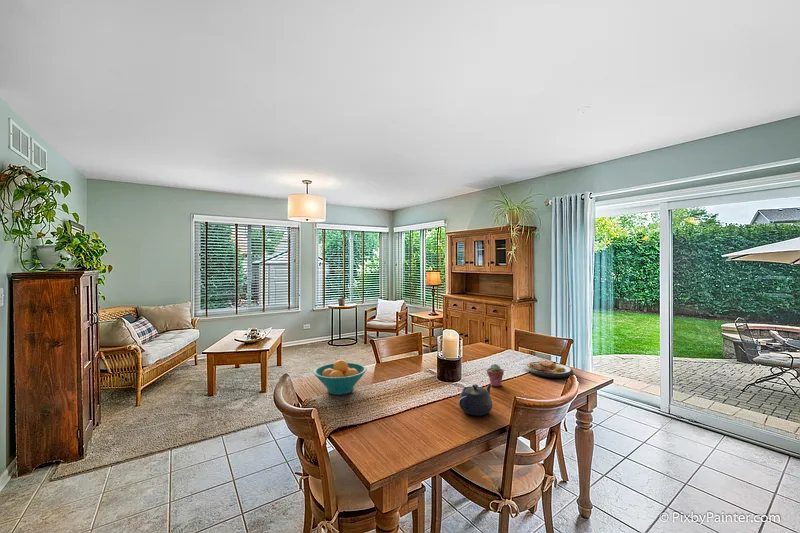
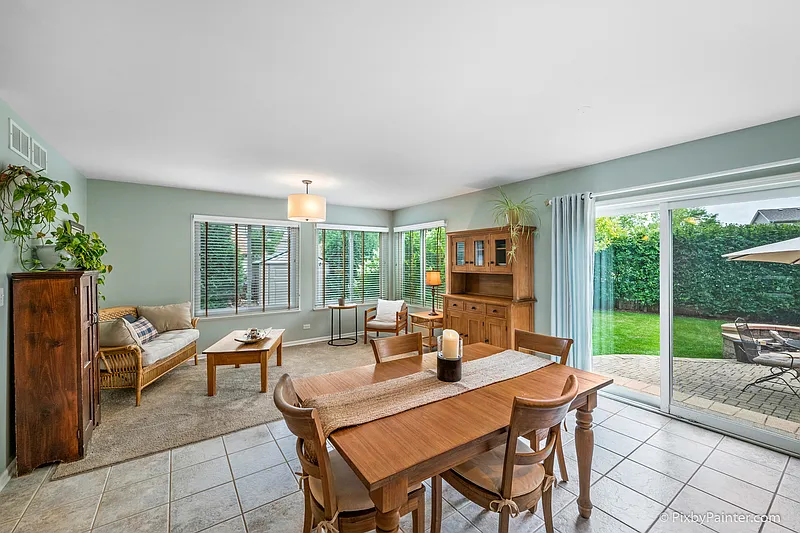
- plate (548, 367)
- potted succulent (495, 374)
- fruit bowl (340, 375)
- teapot (476, 397)
